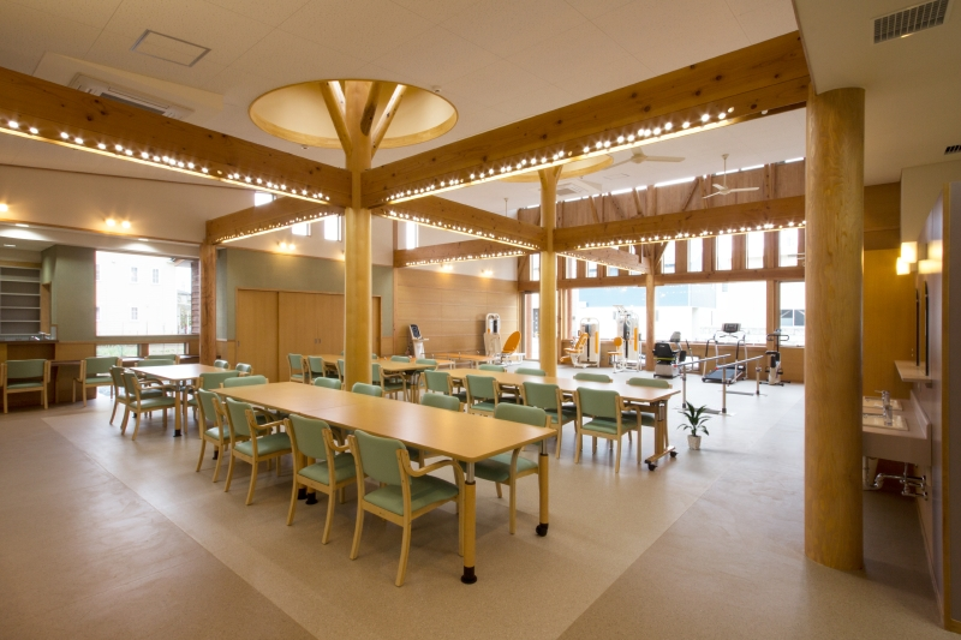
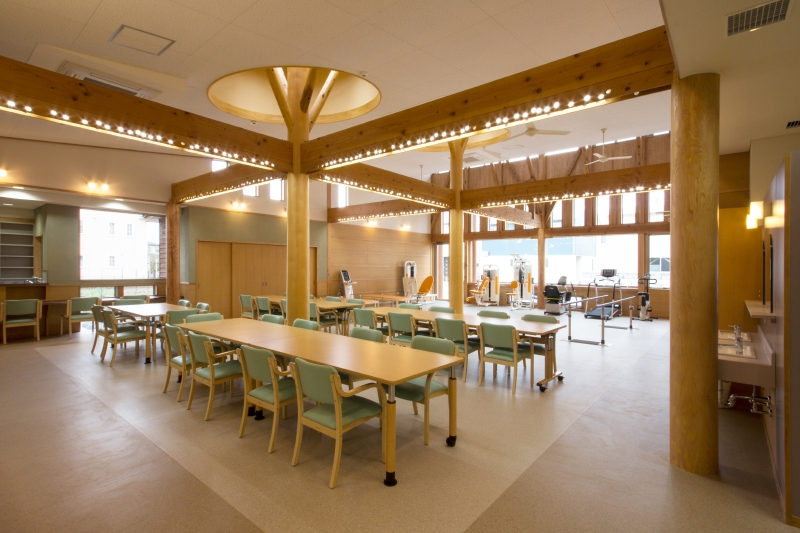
- indoor plant (696, 424)
